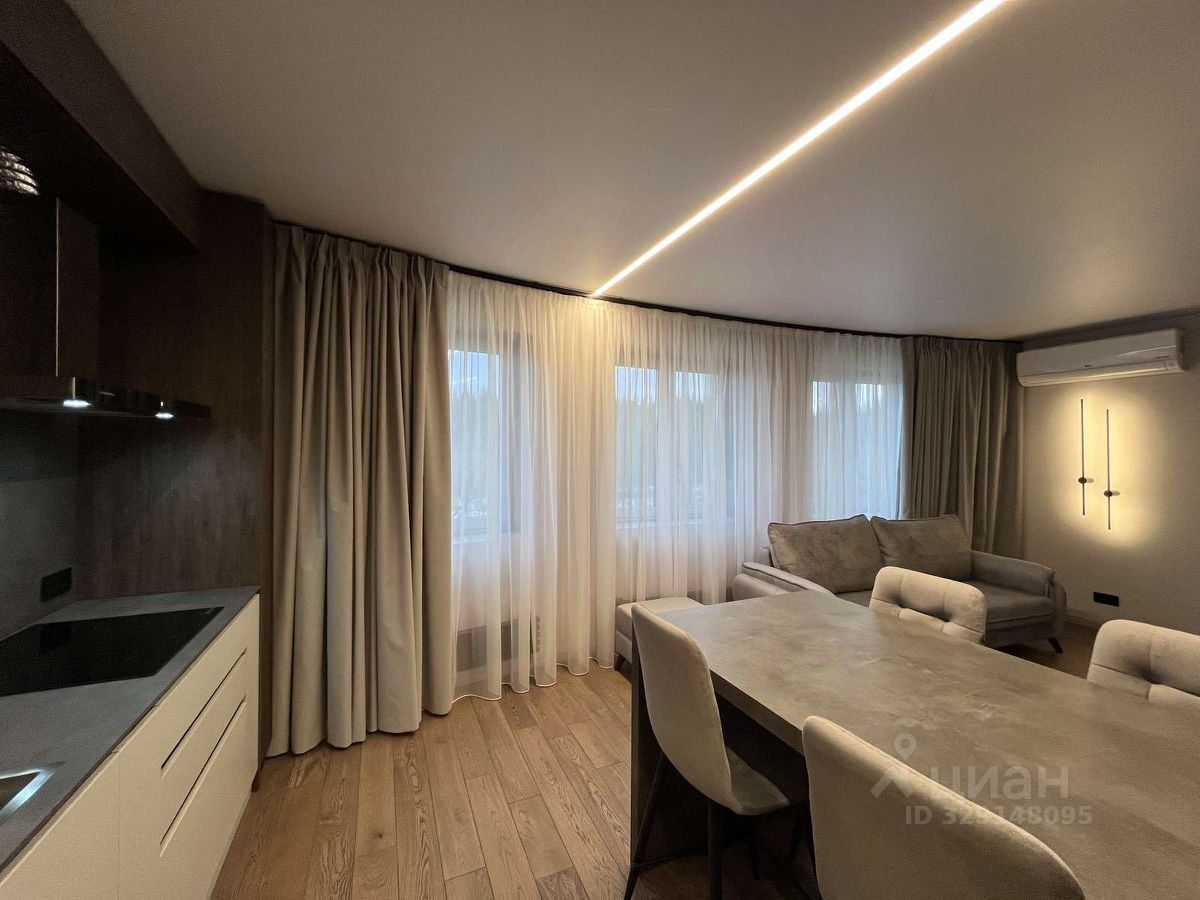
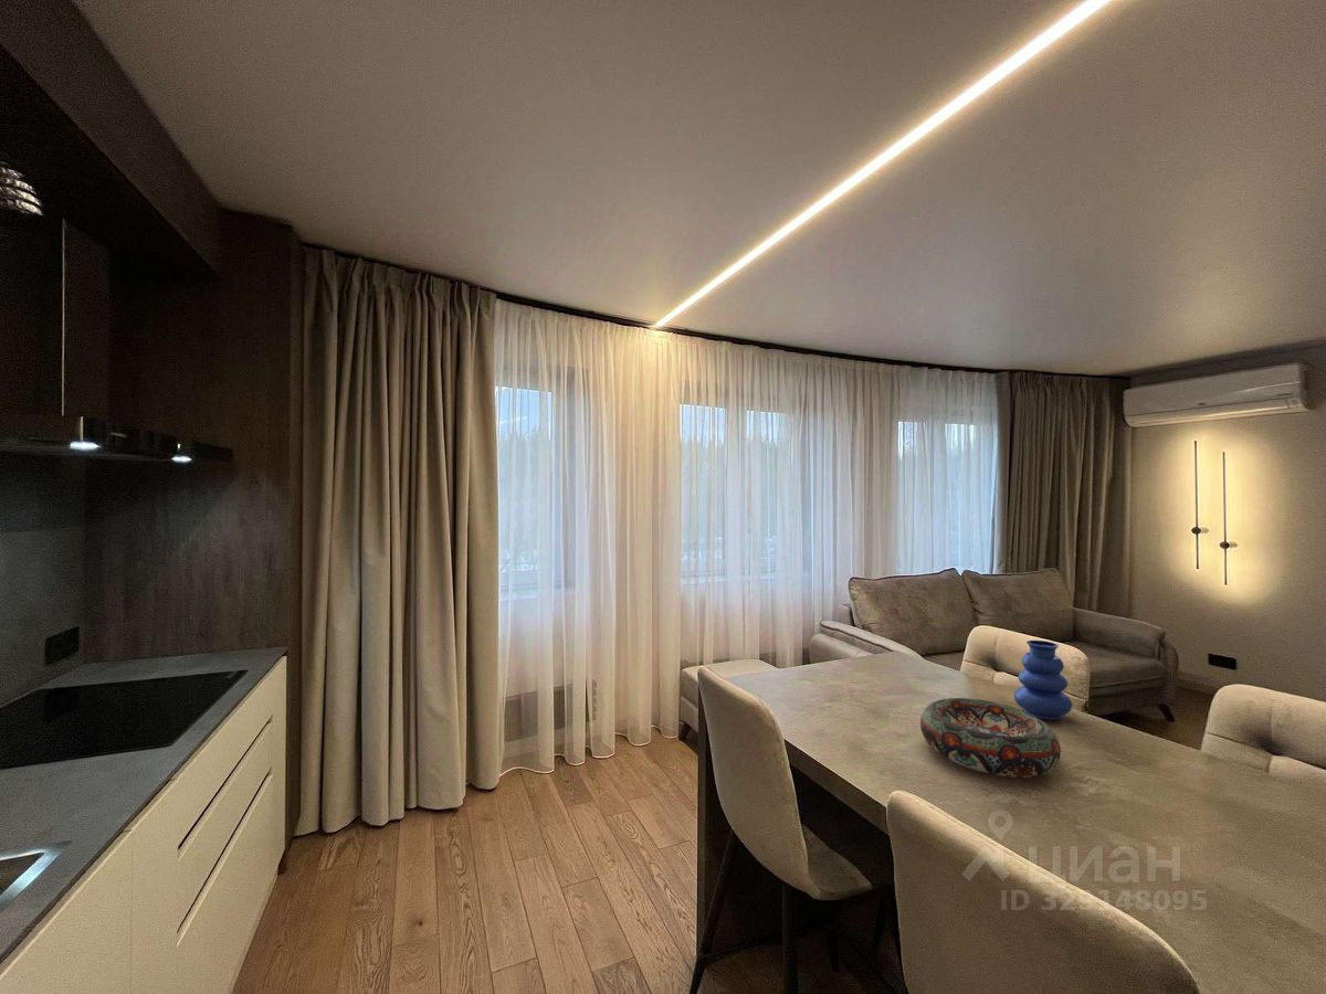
+ vase (1042, 678)
+ decorative bowl (986, 734)
